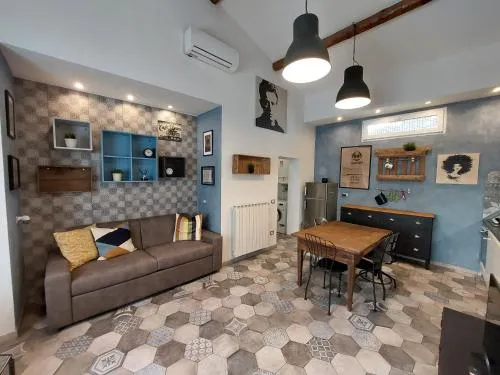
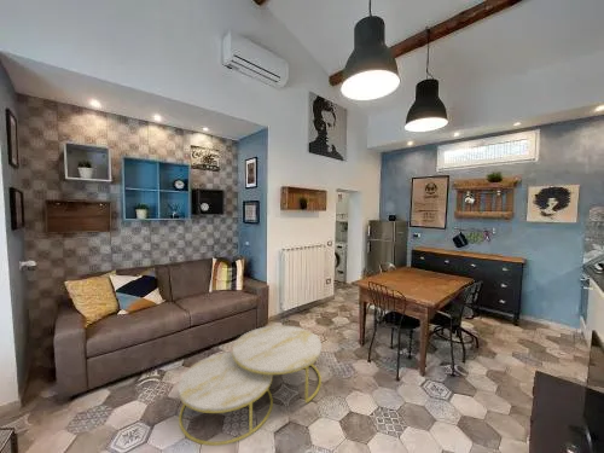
+ coffee table (256, 371)
